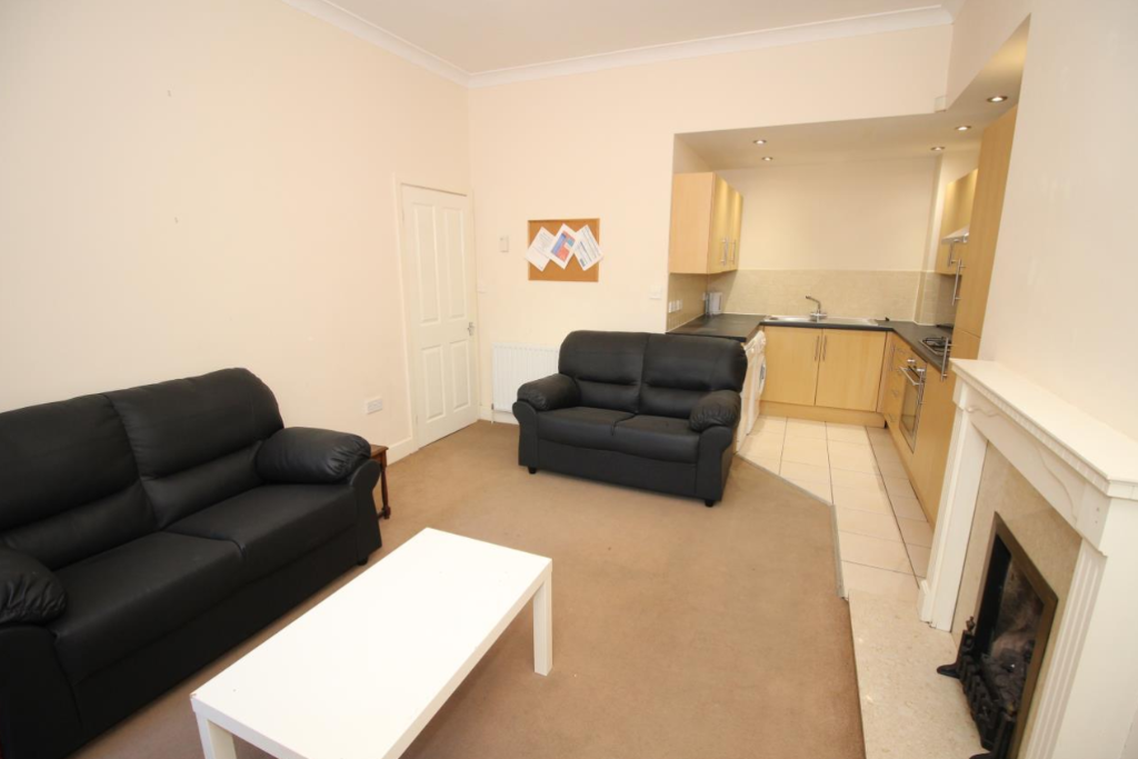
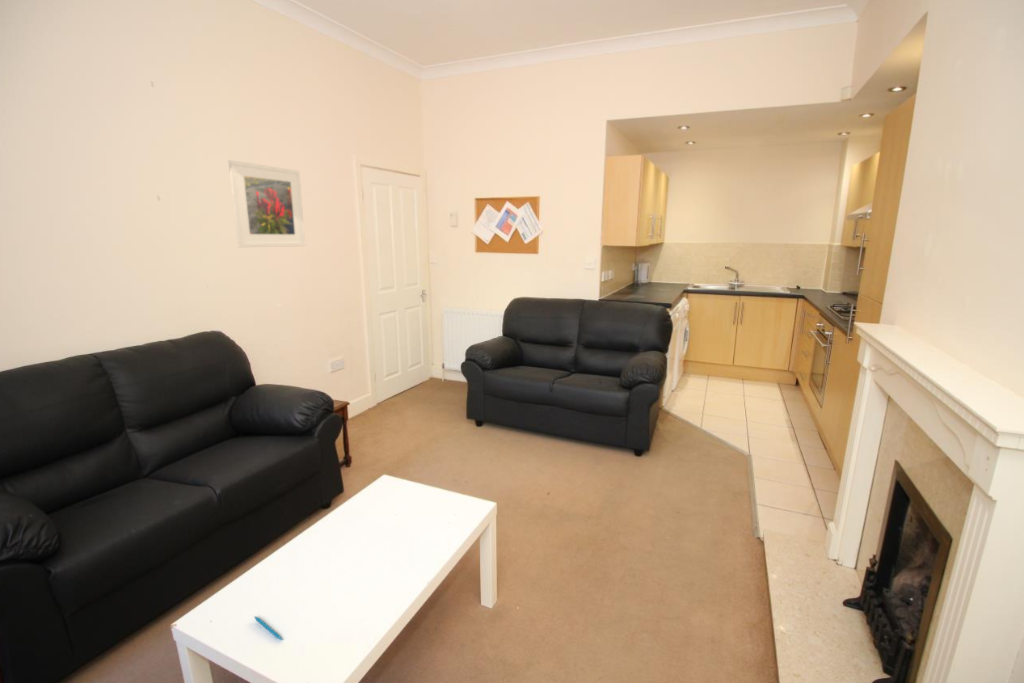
+ pen (268, 628)
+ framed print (270, 207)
